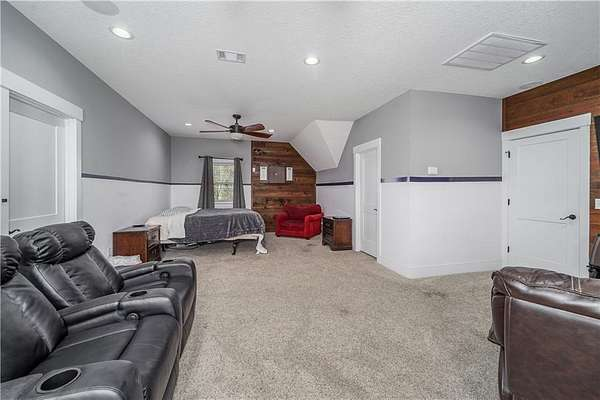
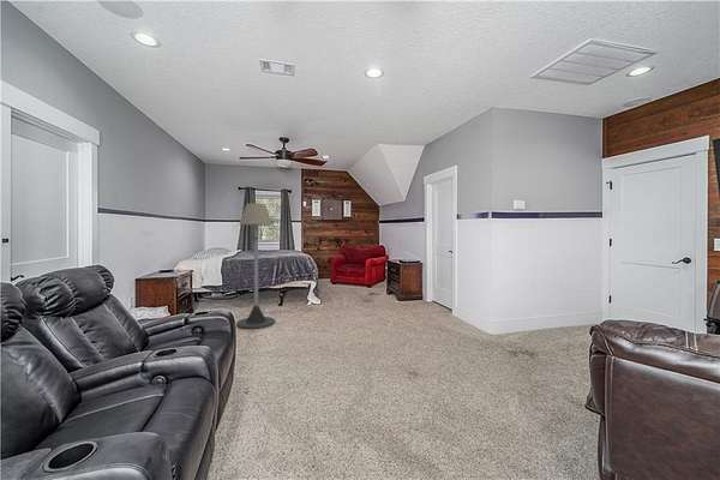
+ floor lamp (256, 263)
